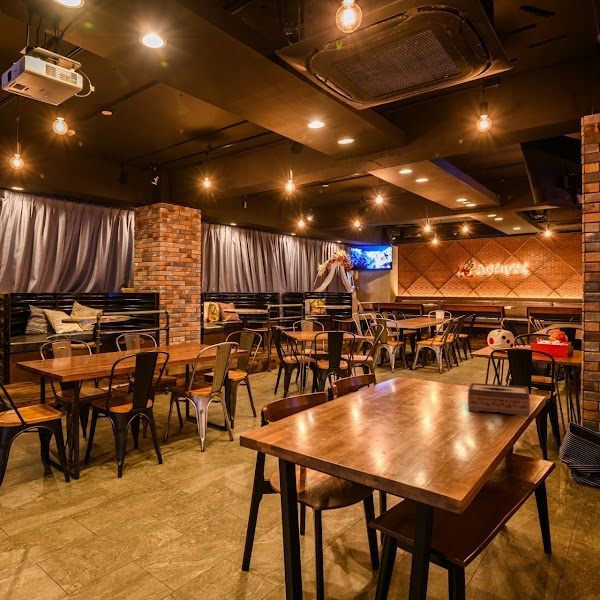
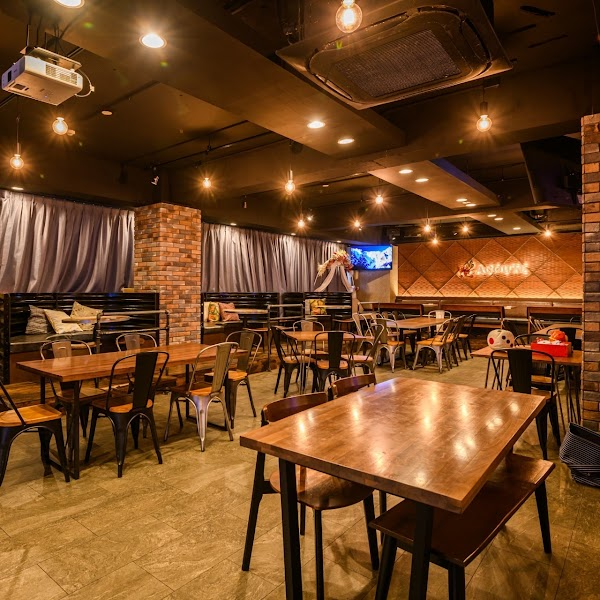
- tissue box (498, 398)
